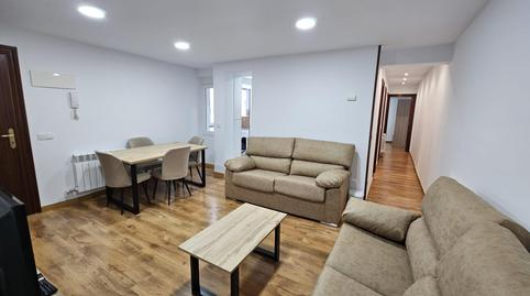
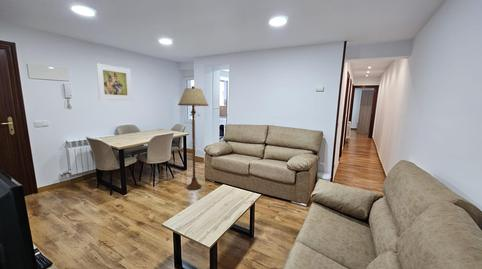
+ floor lamp (193, 138)
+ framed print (115, 83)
